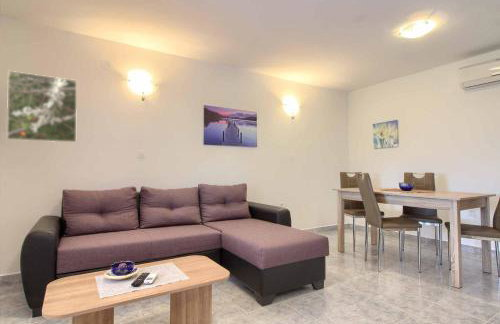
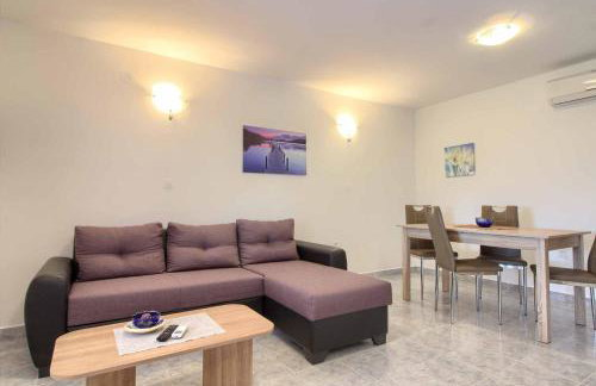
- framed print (43, 108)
